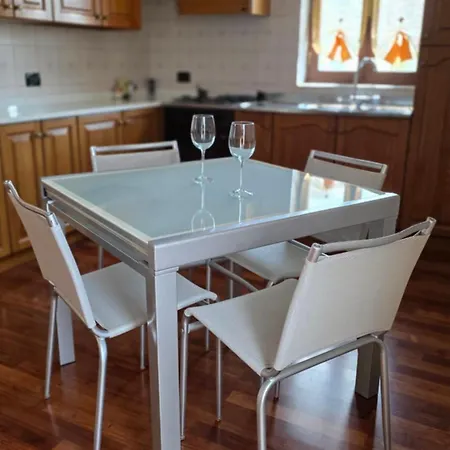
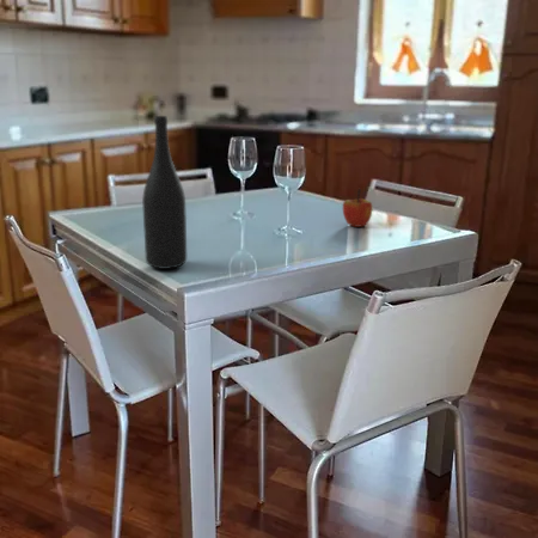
+ apple (357, 207)
+ wine bottle (164, 192)
